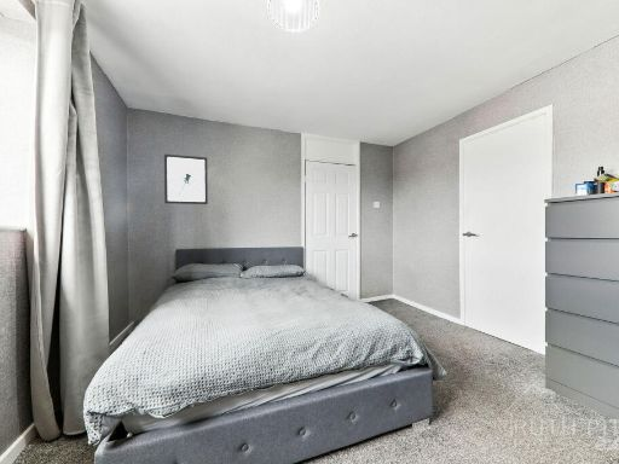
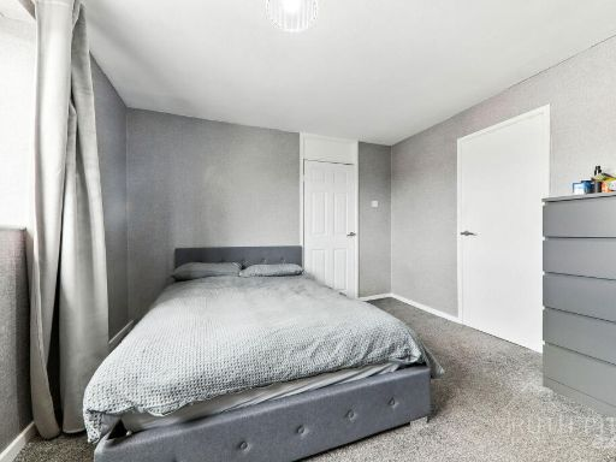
- wall art (186, 179)
